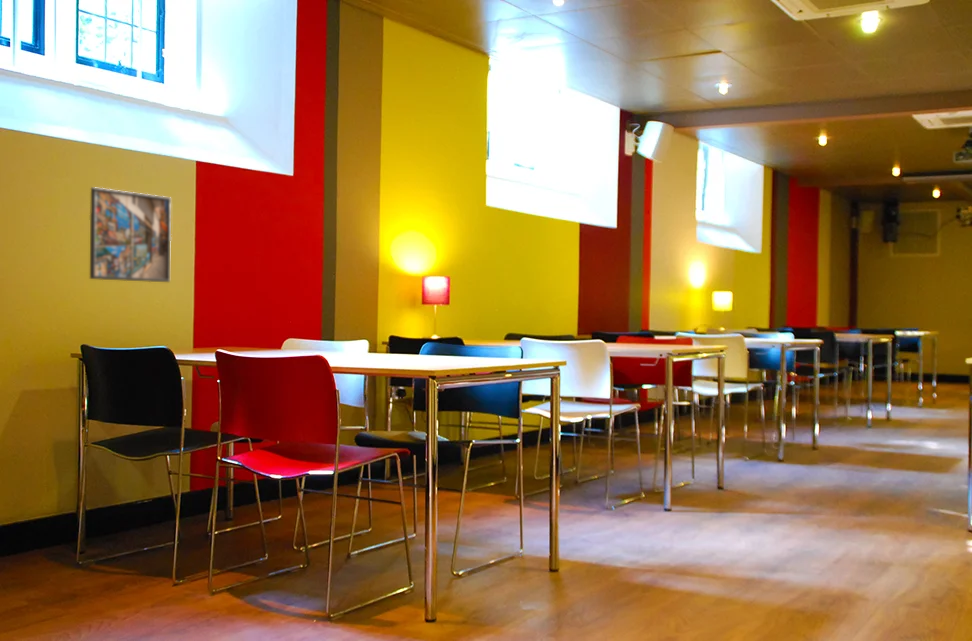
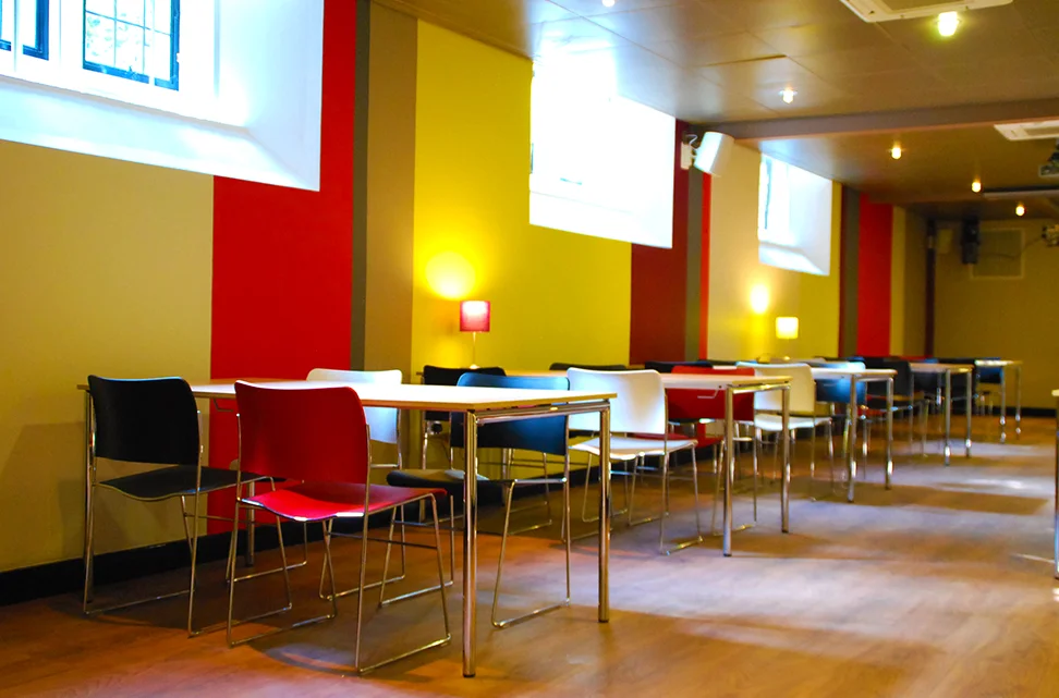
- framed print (131, 236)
